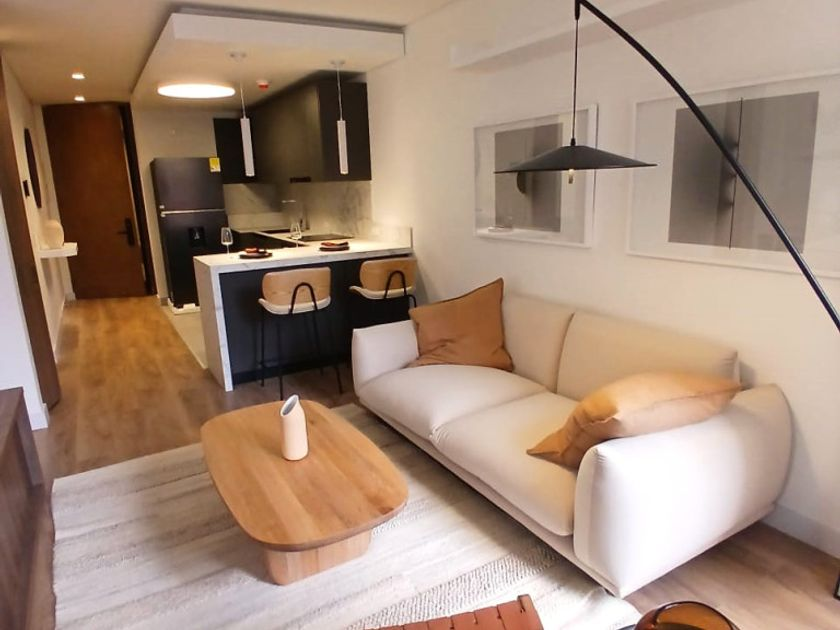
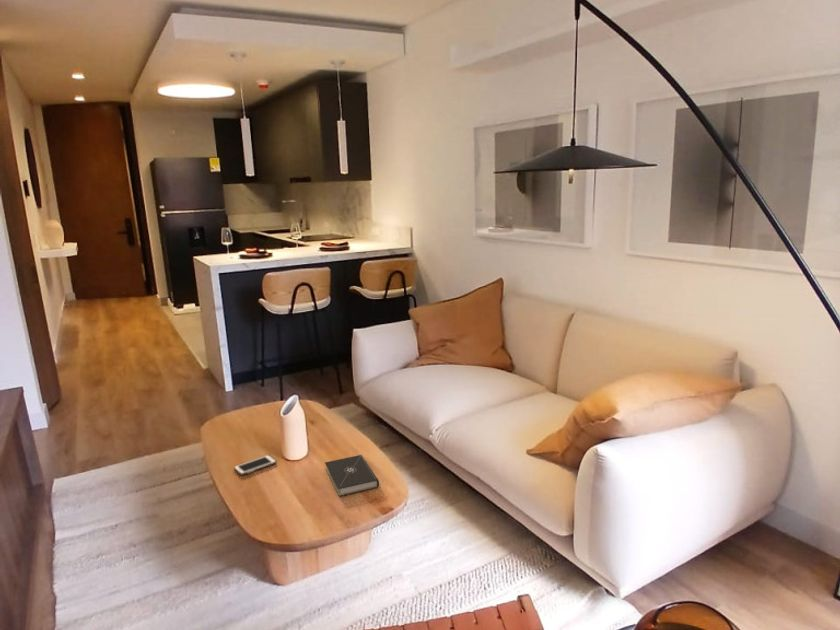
+ book (351, 474)
+ cell phone (255, 464)
